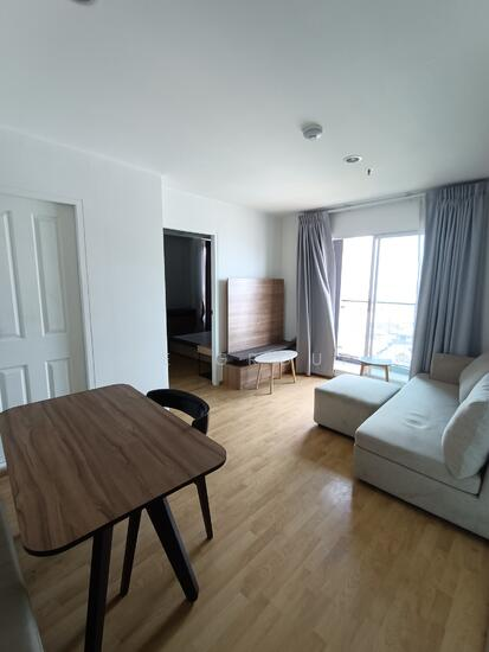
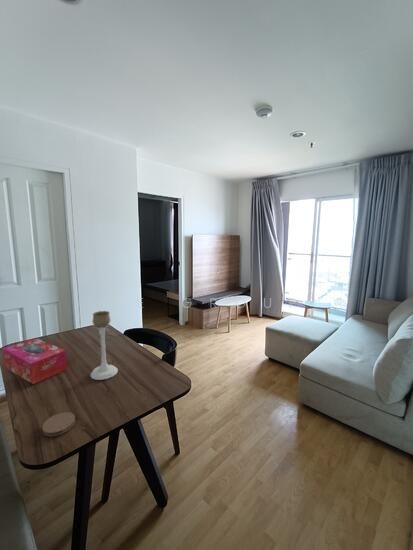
+ coaster (59, 423)
+ tissue box (34, 358)
+ candle holder (102, 343)
